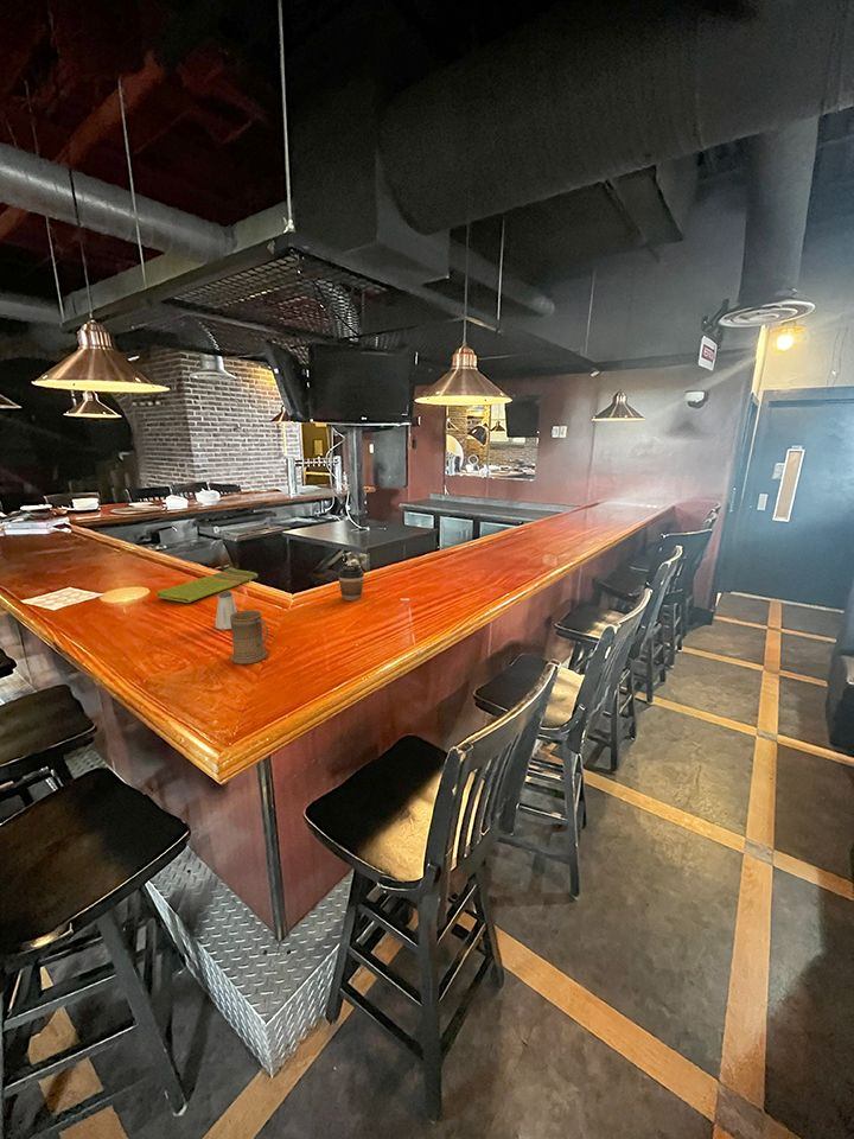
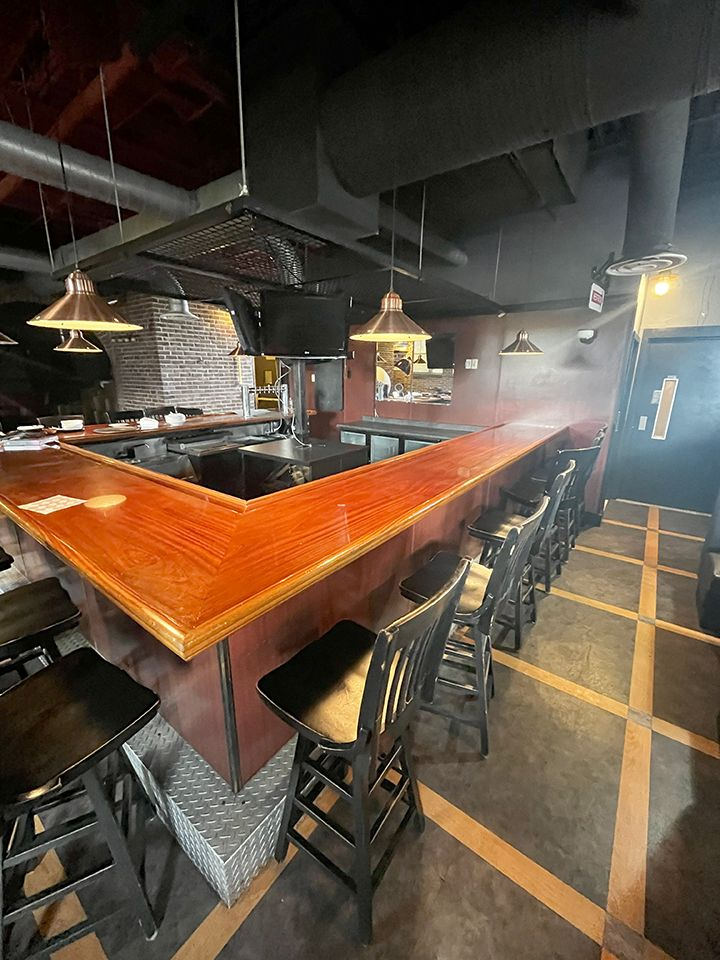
- mug (251, 636)
- saltshaker (227, 609)
- coffee cup (351, 581)
- dish towel (211, 583)
